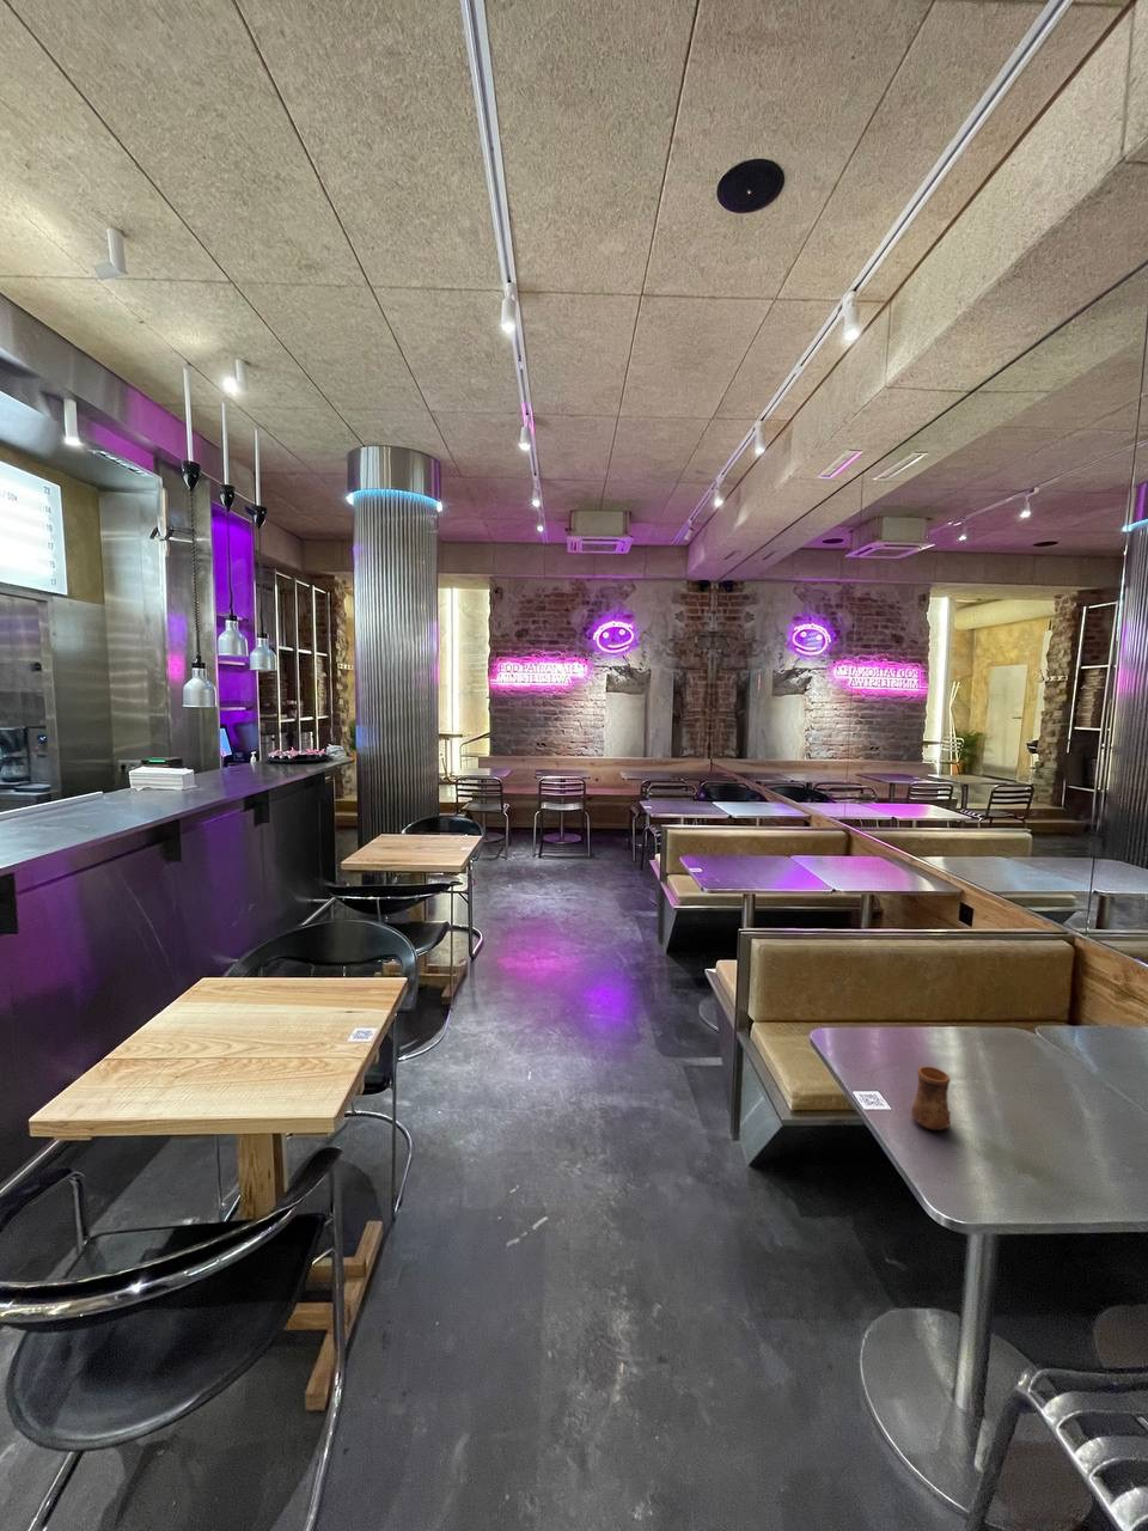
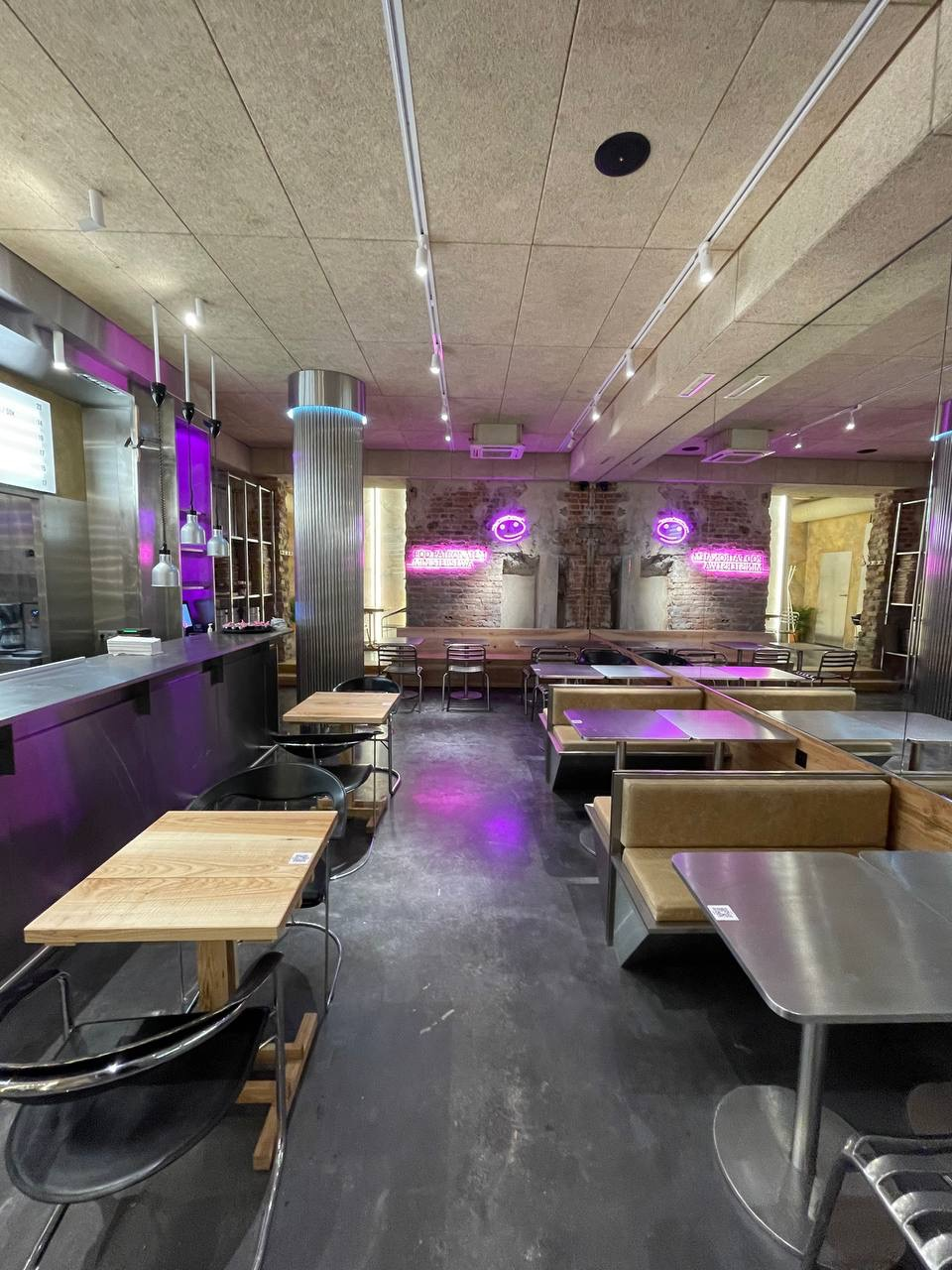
- cup (932, 1098)
